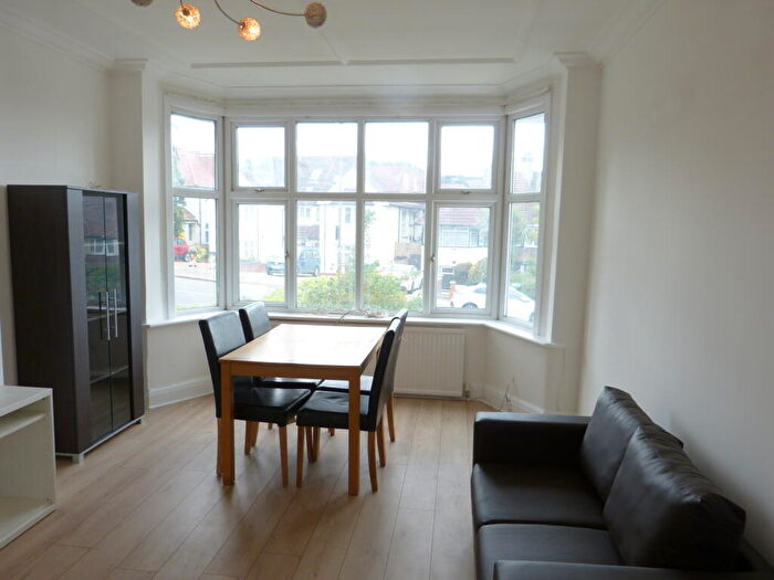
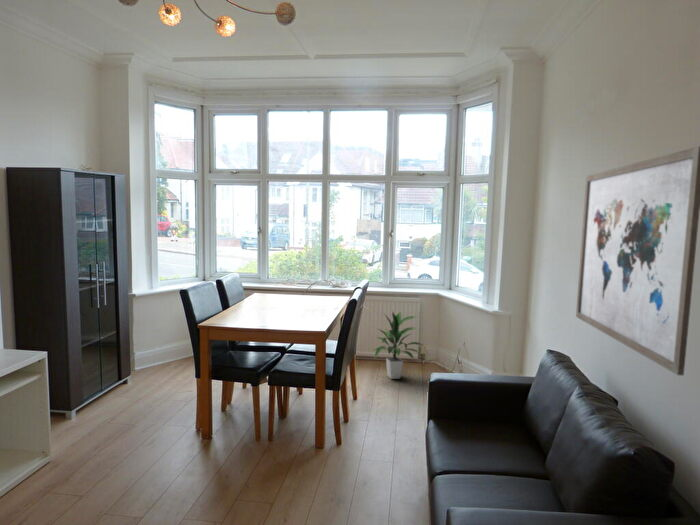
+ wall art (624, 253)
+ indoor plant (395, 343)
